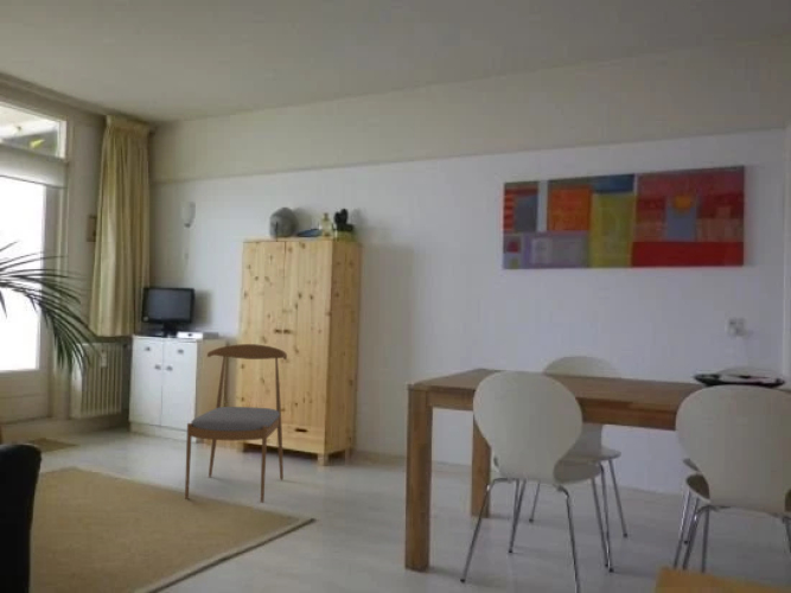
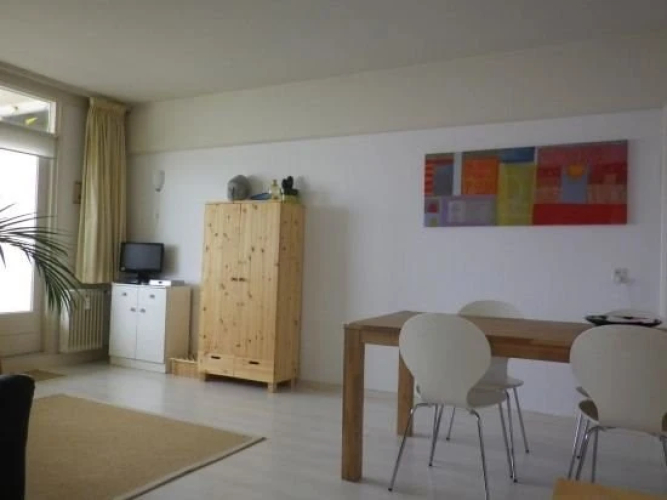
- dining chair (237, 417)
